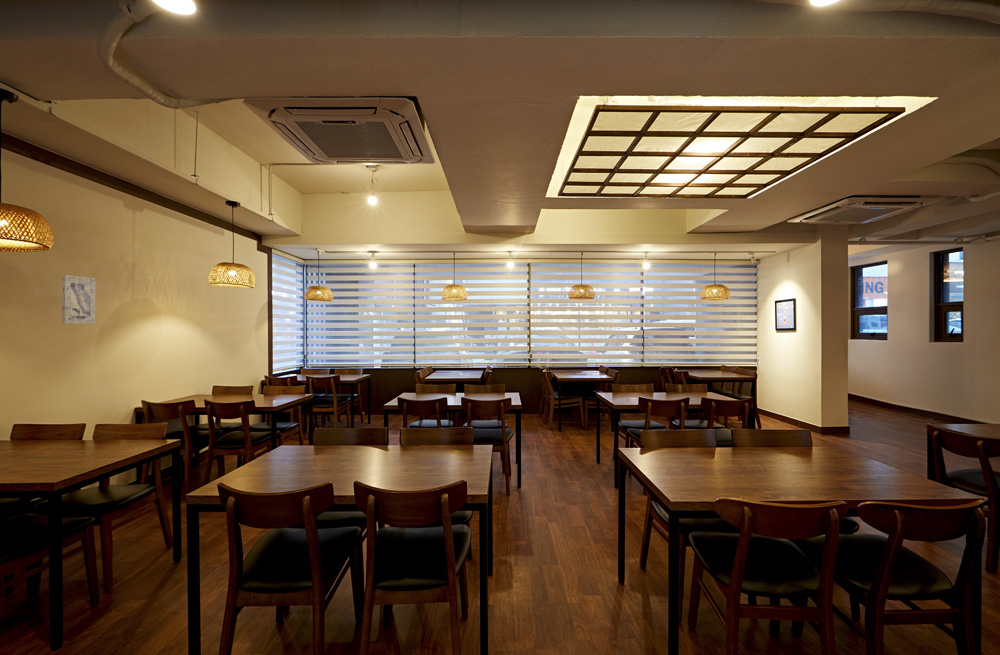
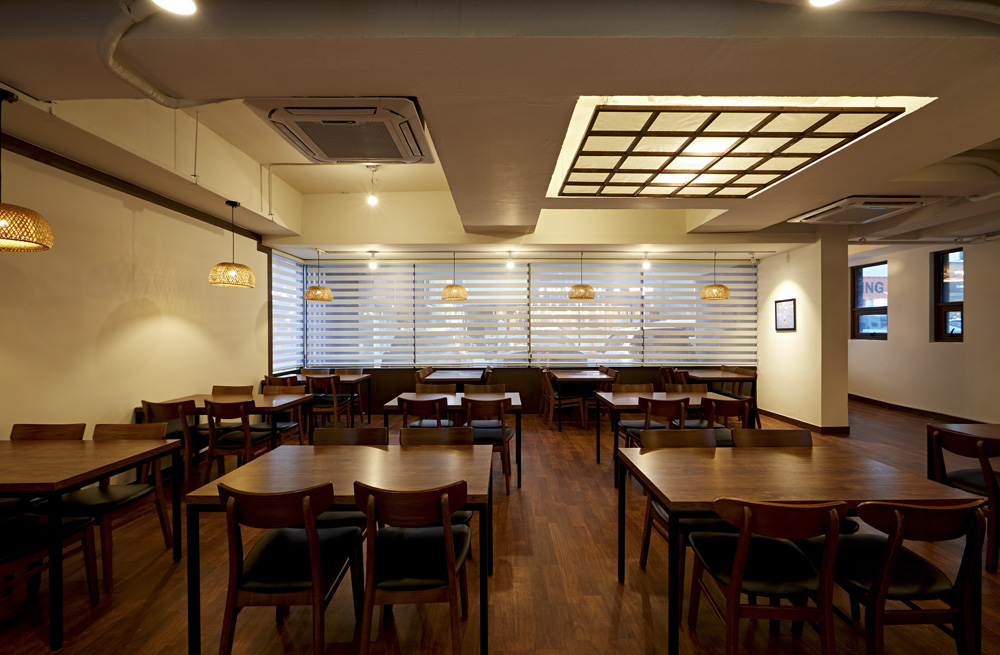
- wall art (79, 300)
